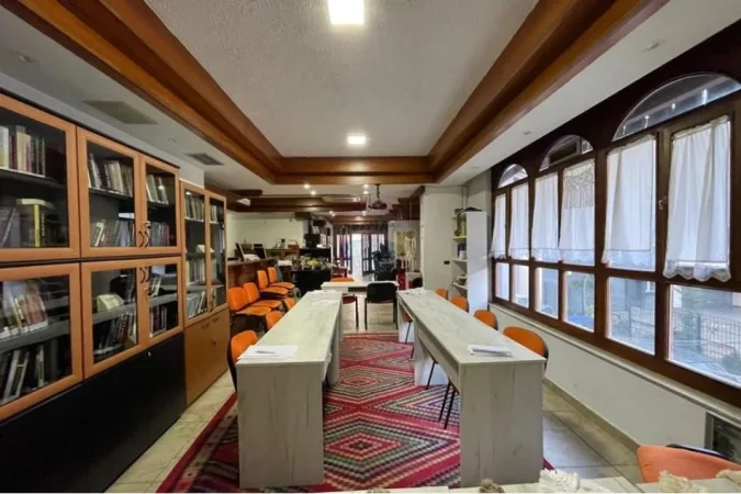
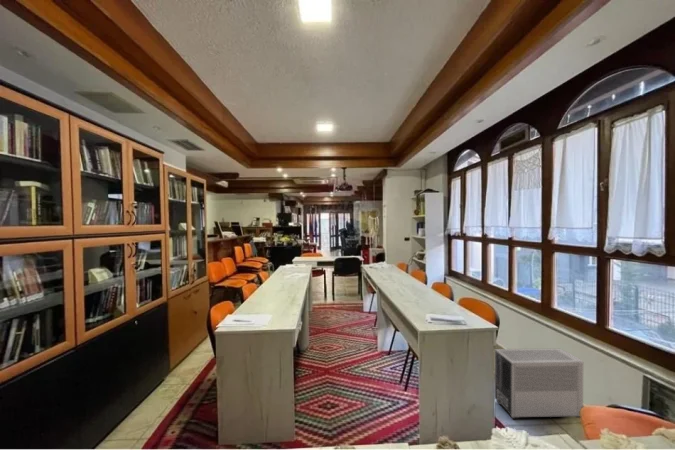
+ air purifier (537, 382)
